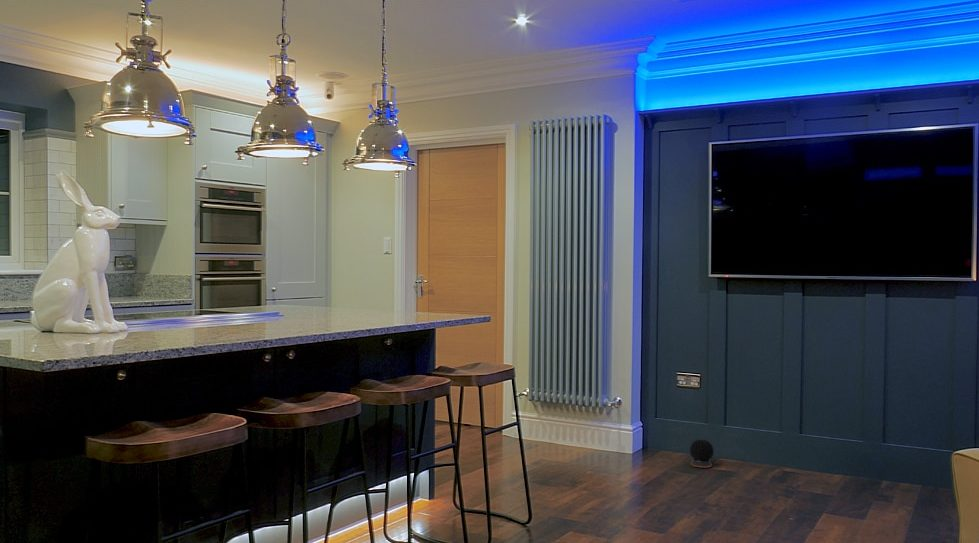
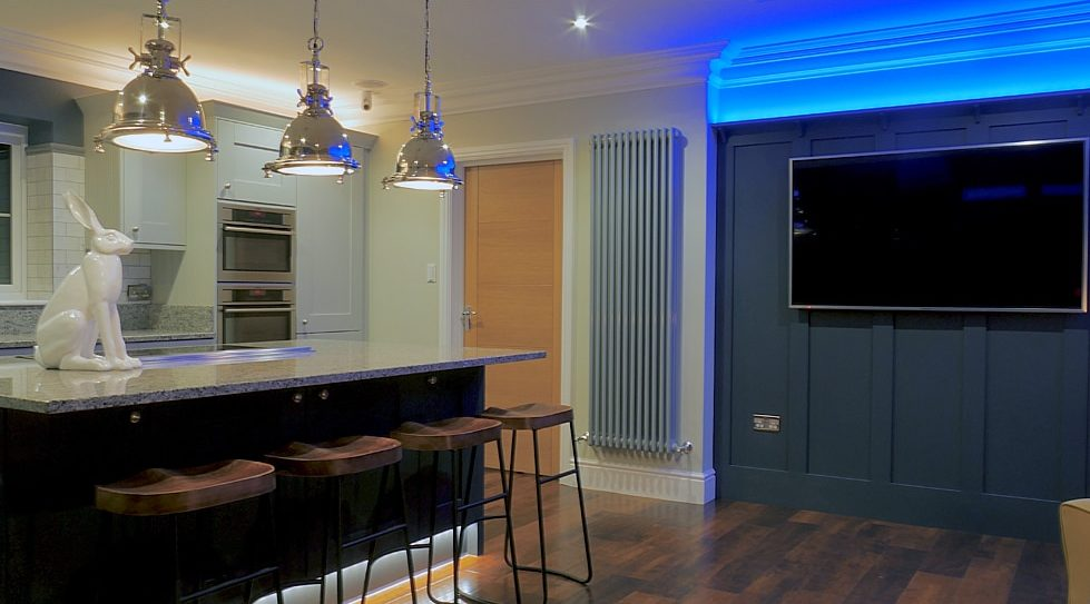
- speaker (701, 452)
